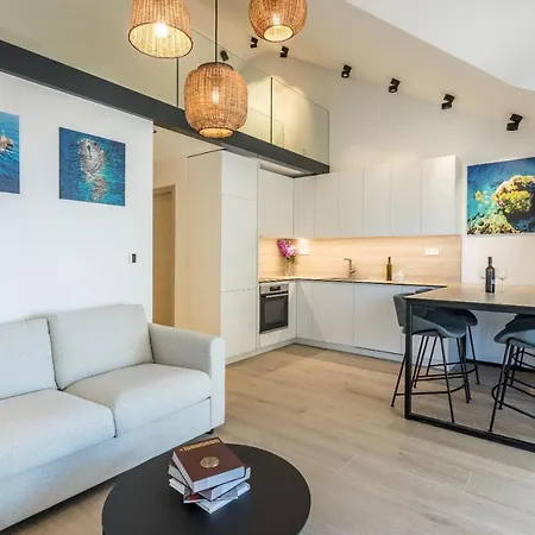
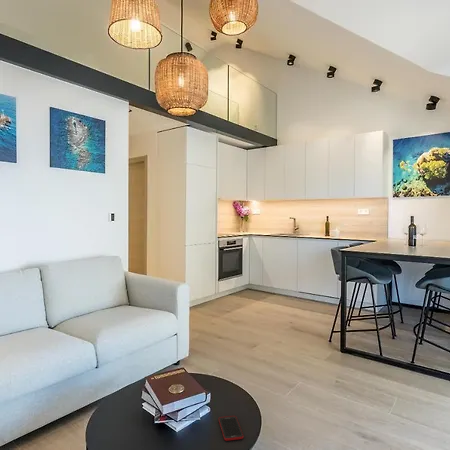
+ cell phone (230, 427)
